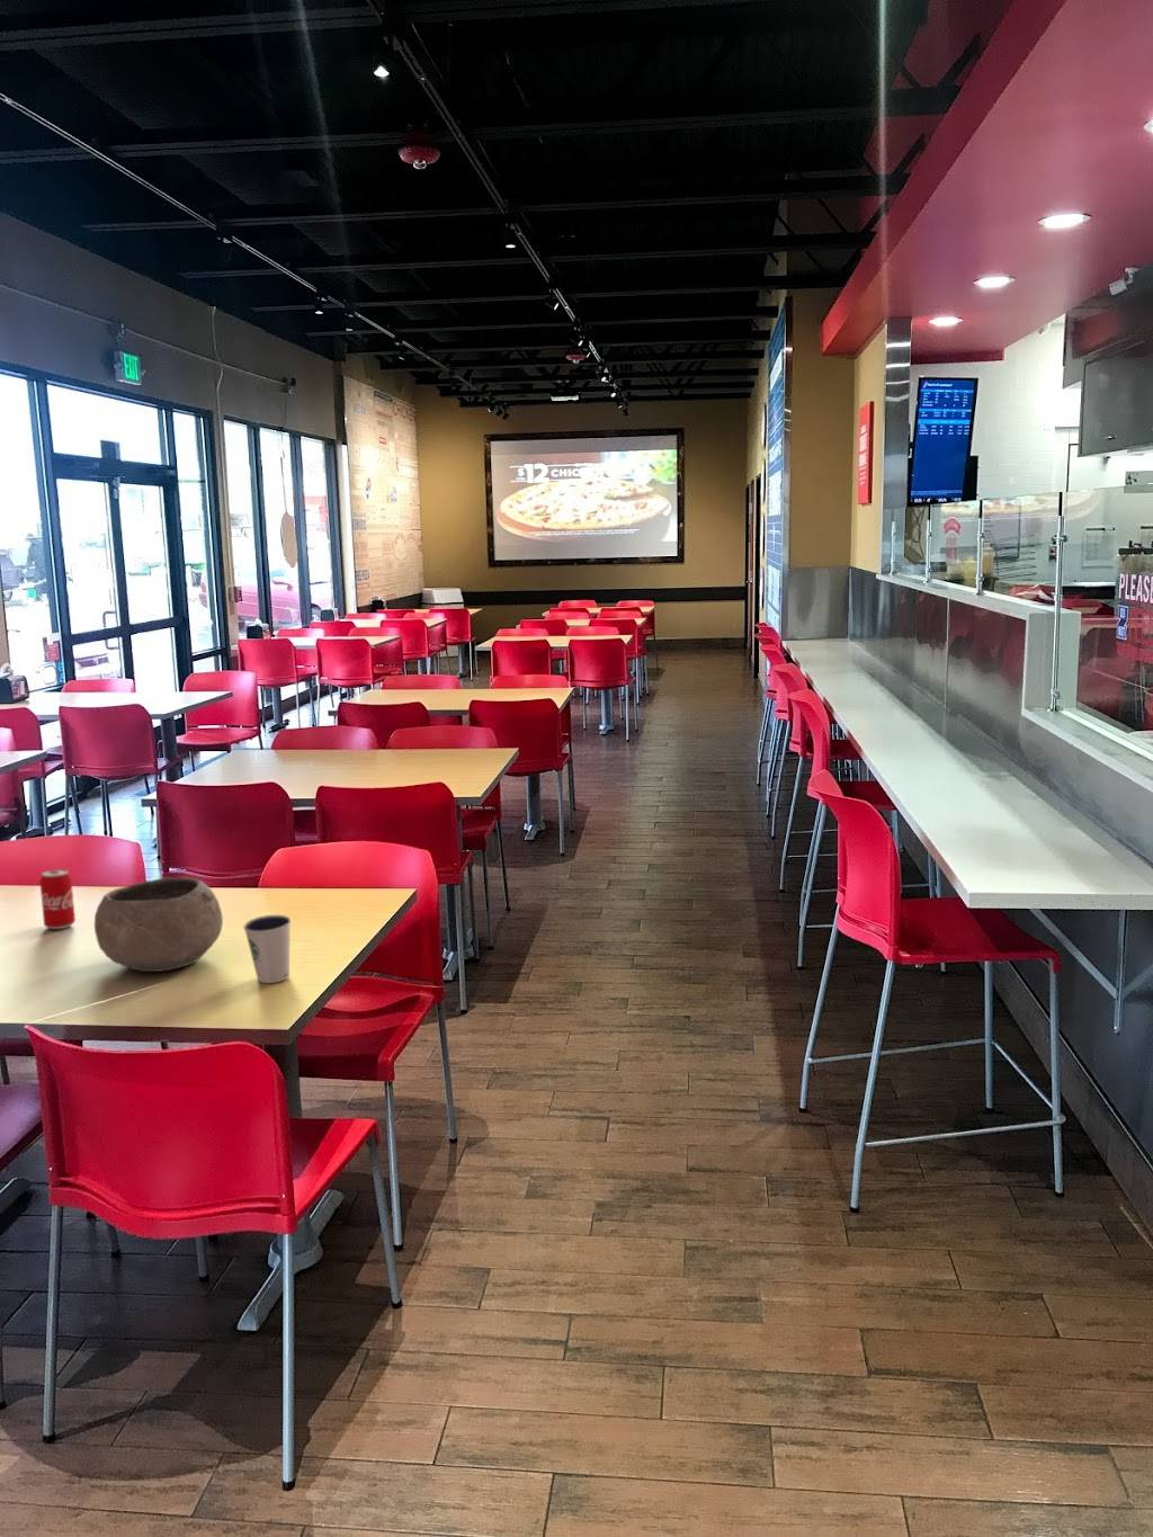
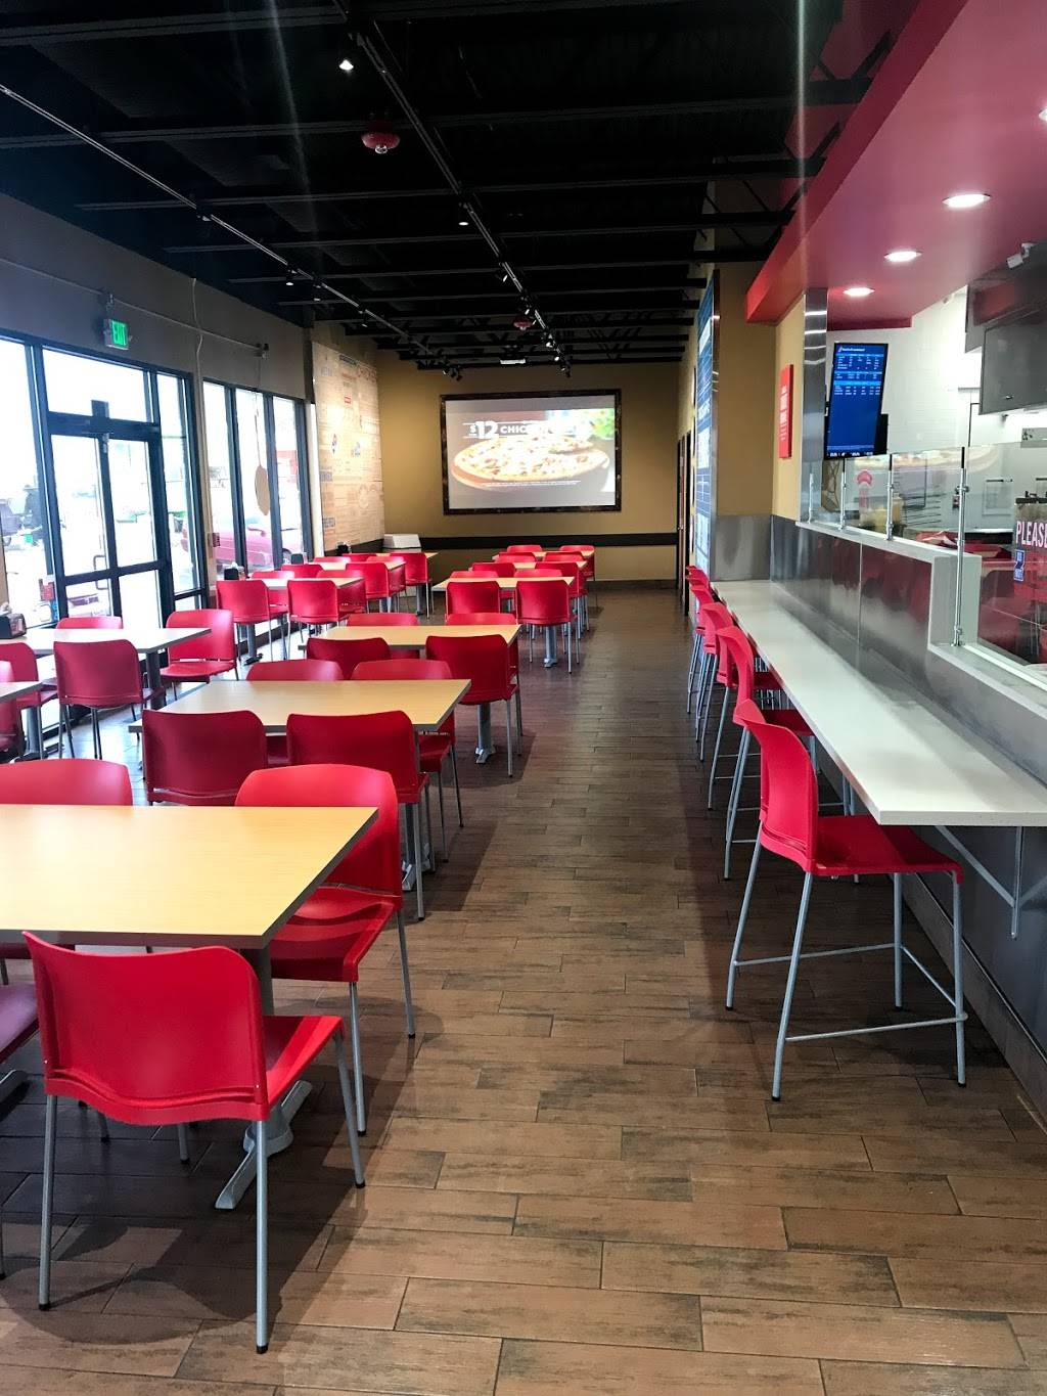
- bowl (160, 923)
- beverage can (57, 899)
- dixie cup (268, 950)
